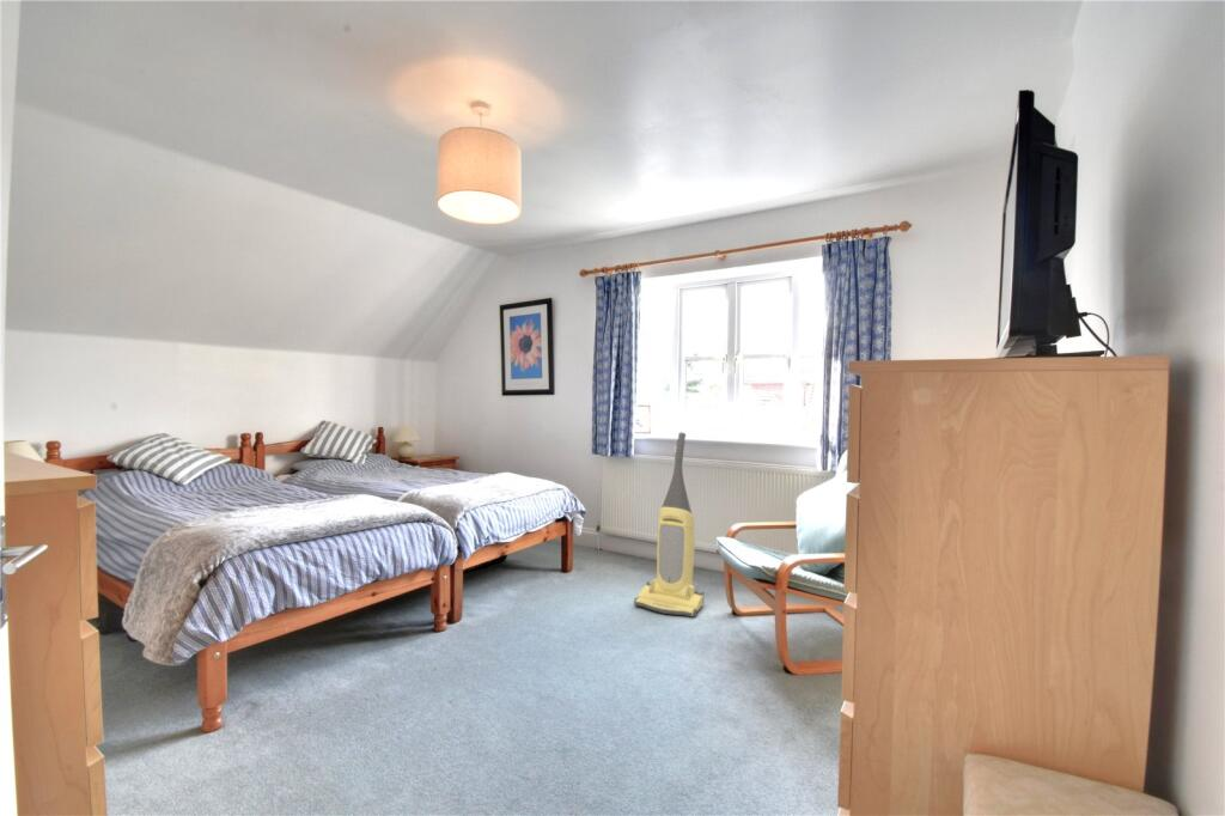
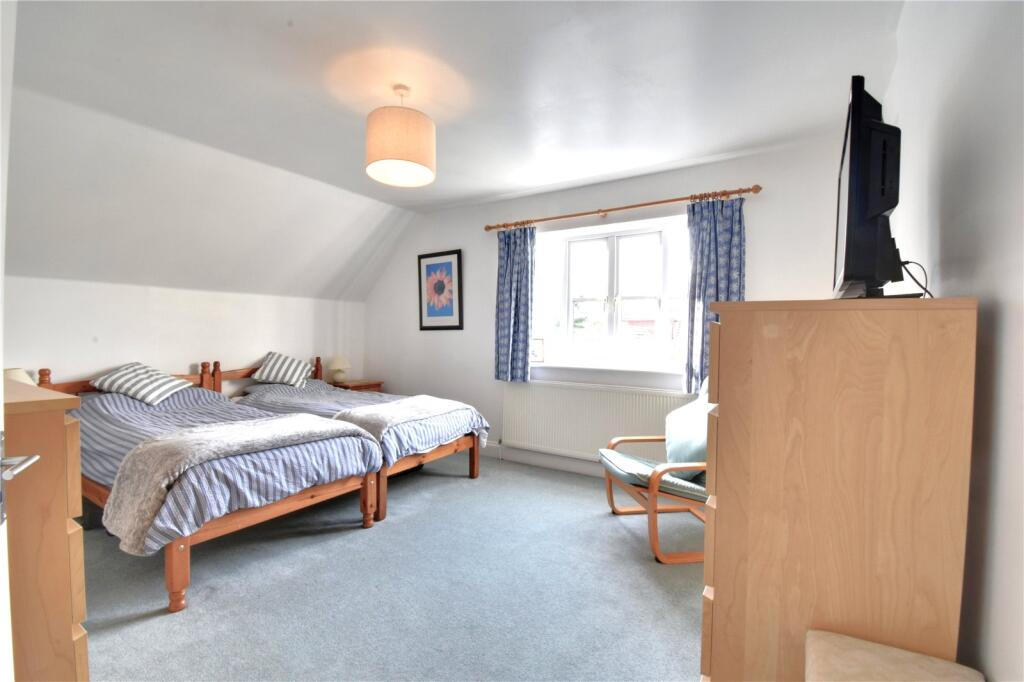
- vacuum cleaner (672, 519)
